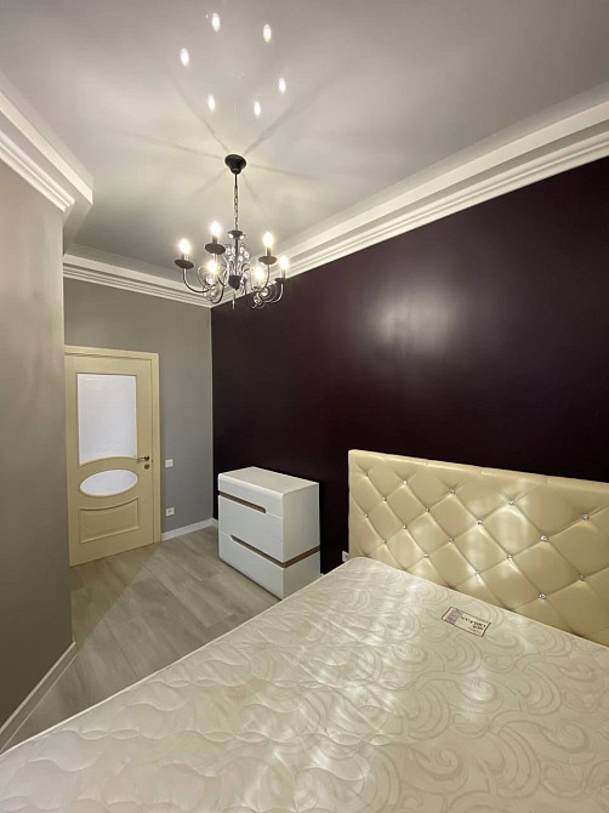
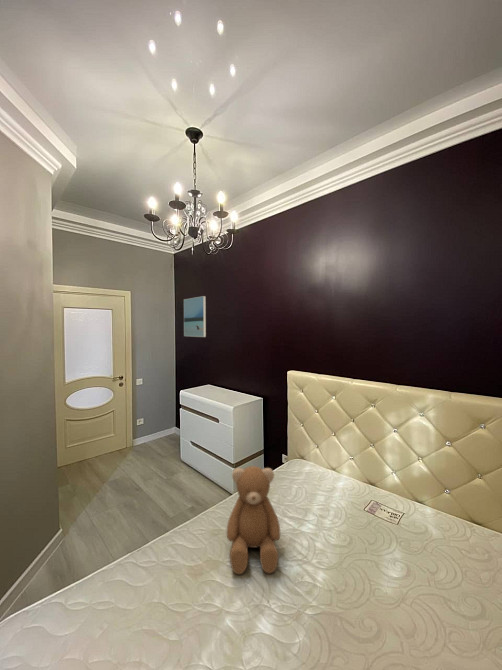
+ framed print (194, 317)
+ teddy bear (253, 511)
